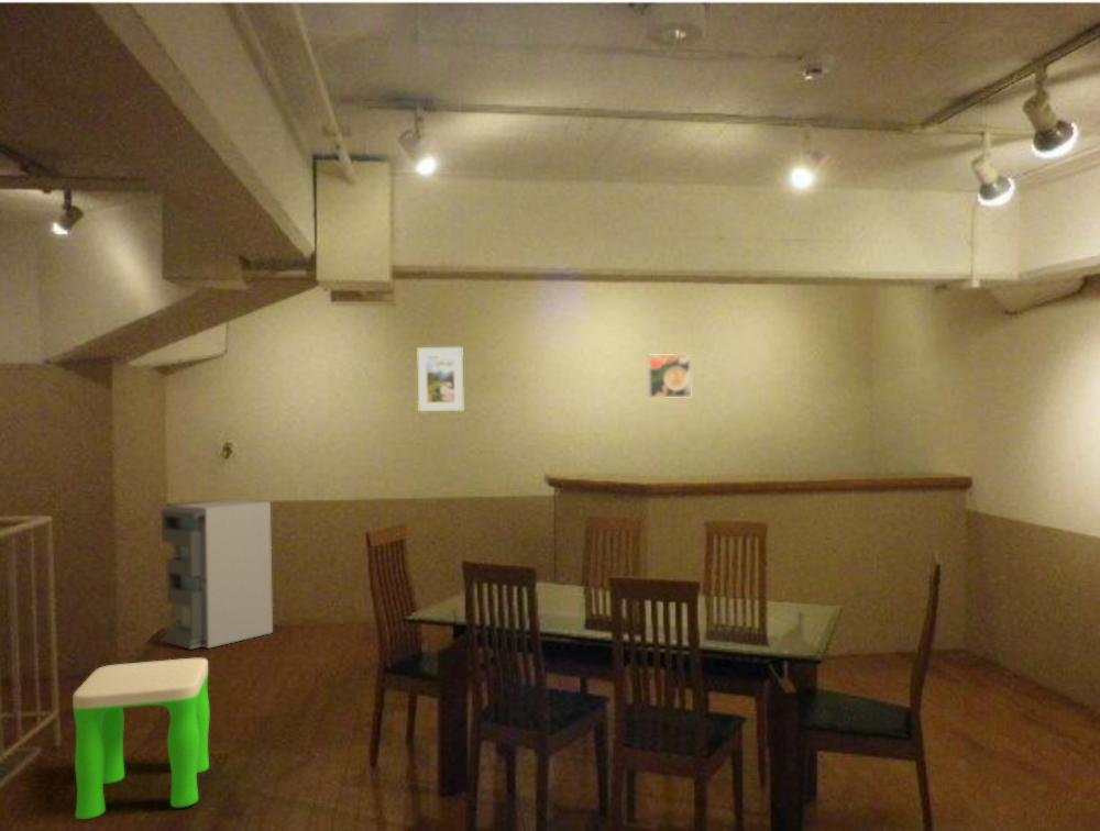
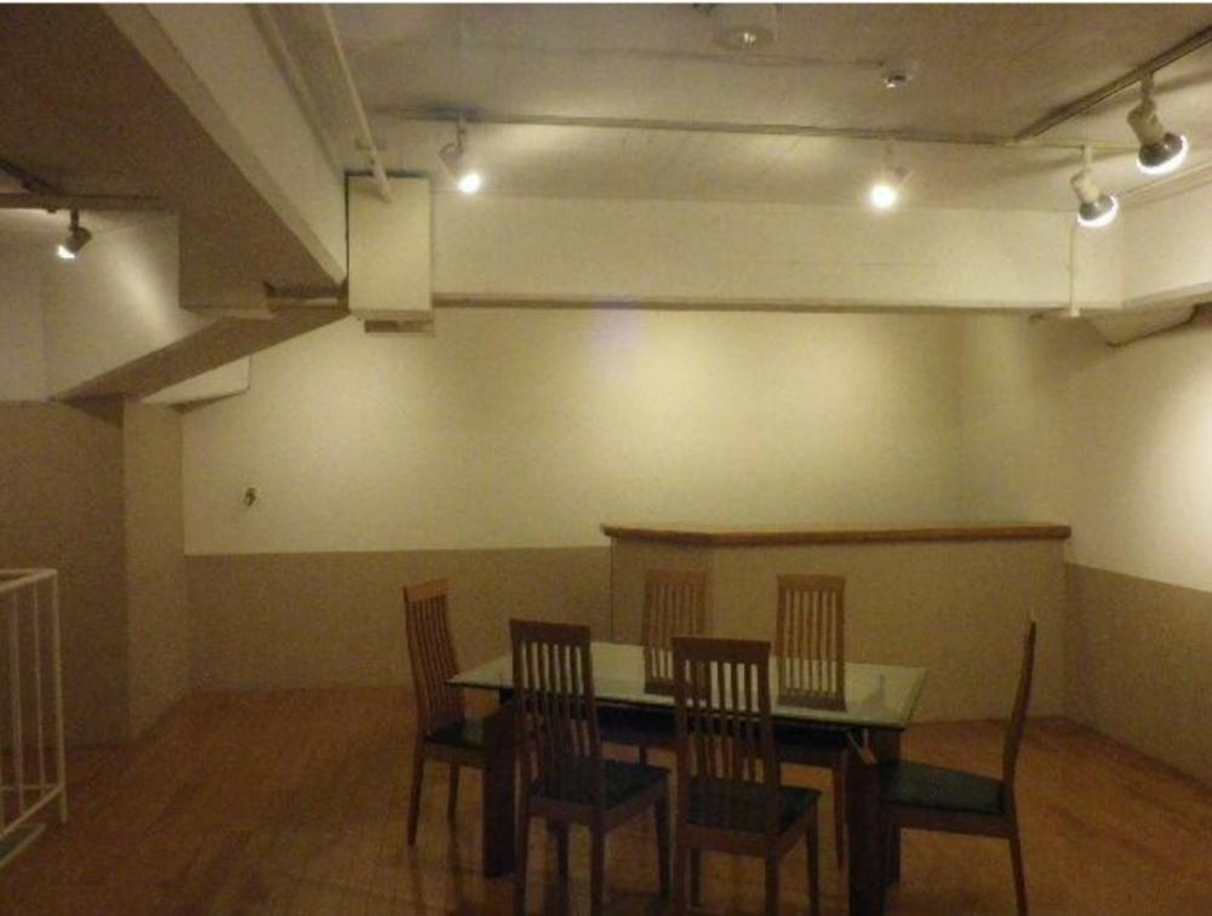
- storage cabinet (216, 570)
- stool (123, 729)
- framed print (669, 376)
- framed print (440, 378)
